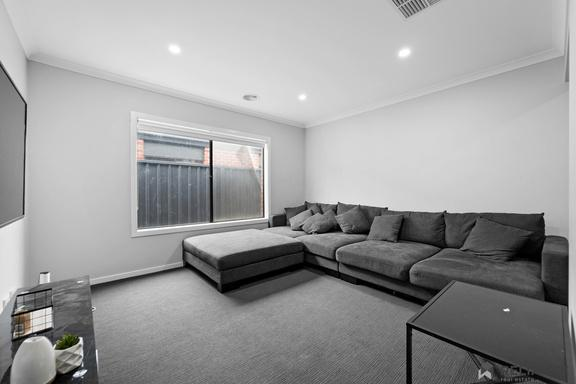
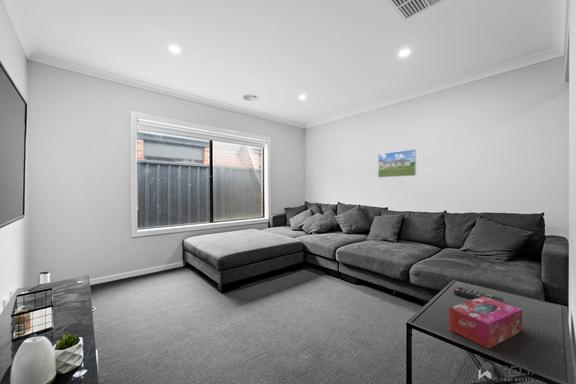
+ tissue box (485, 319)
+ remote control (477, 295)
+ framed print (396, 164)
